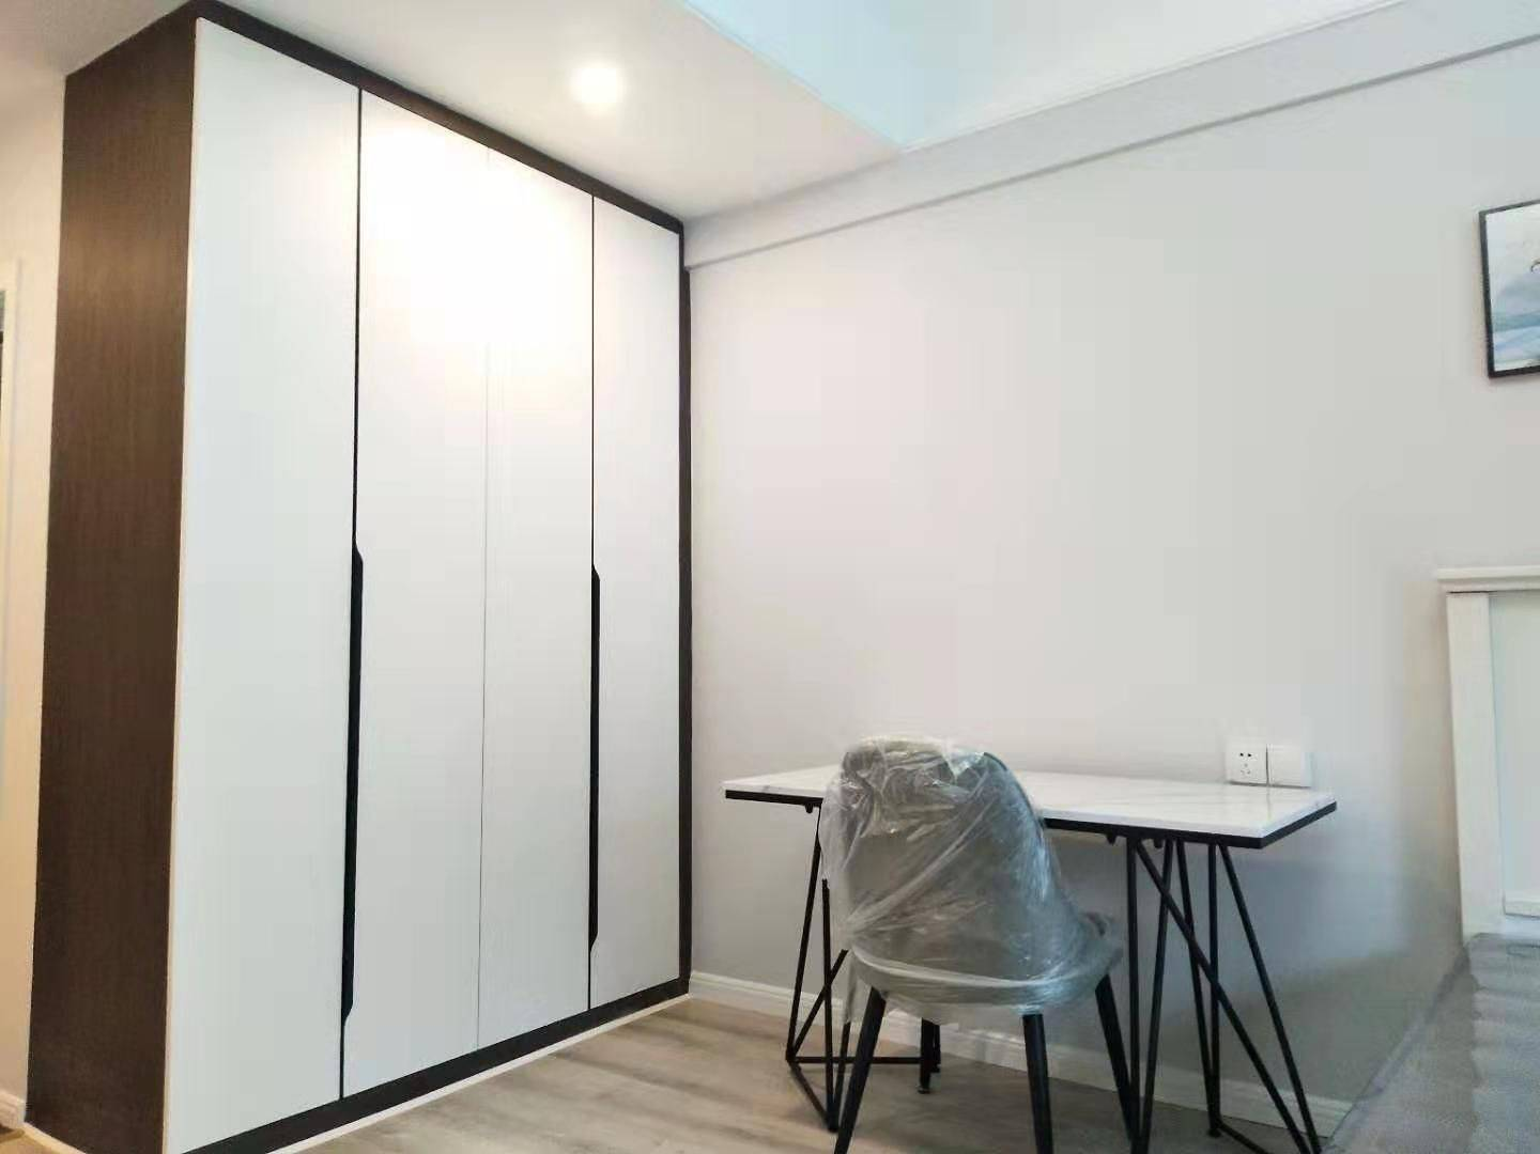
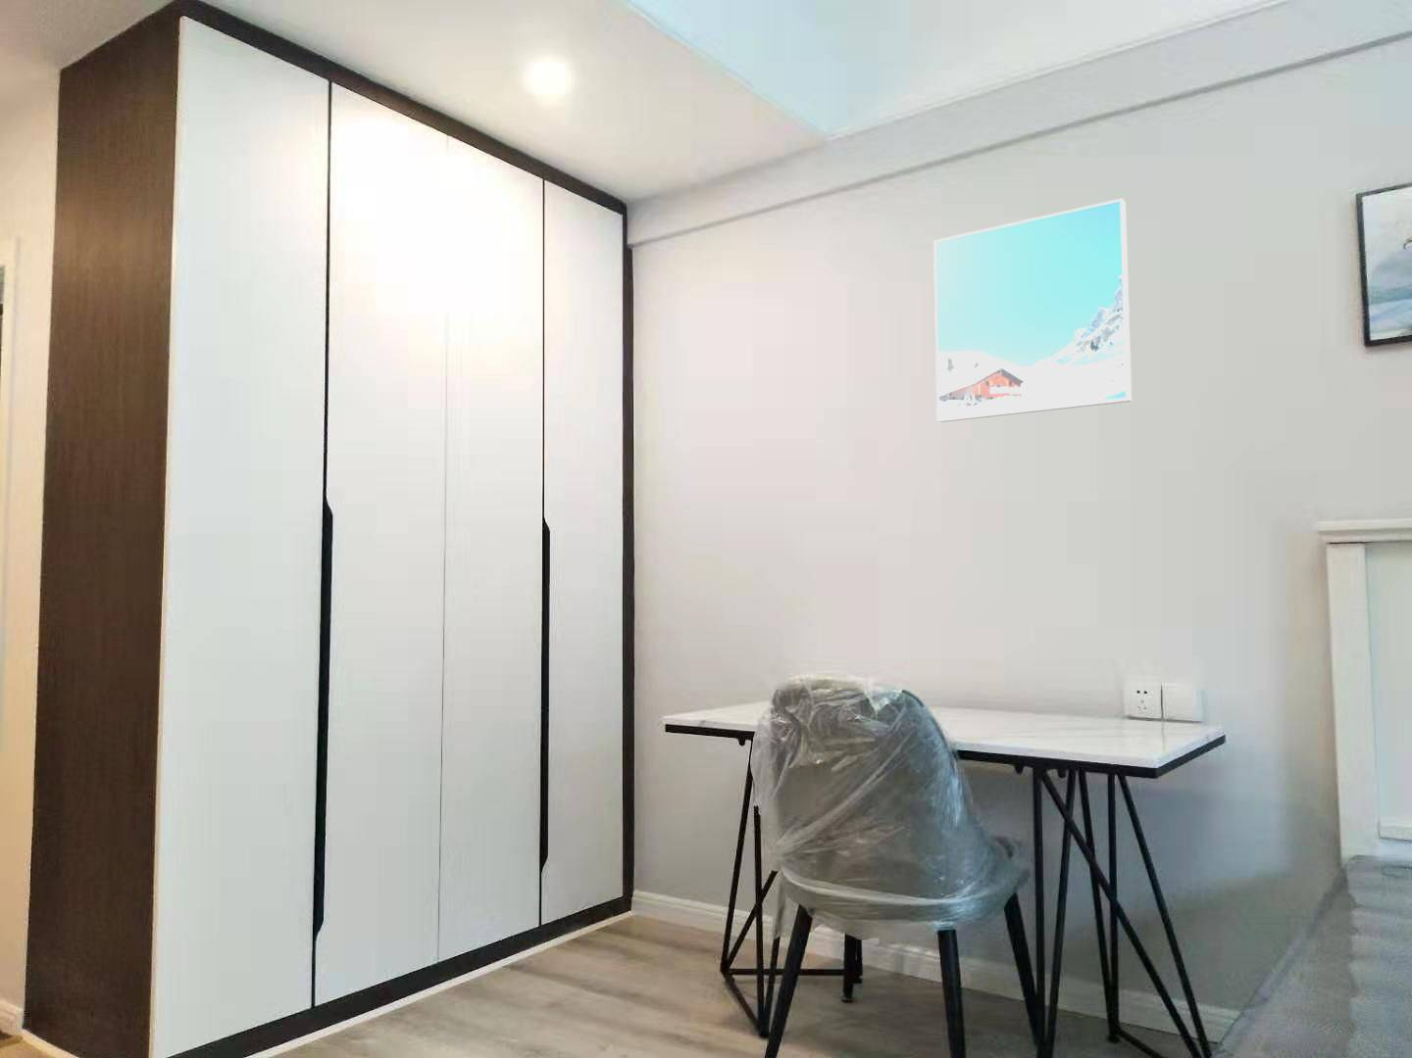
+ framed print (1026, 316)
